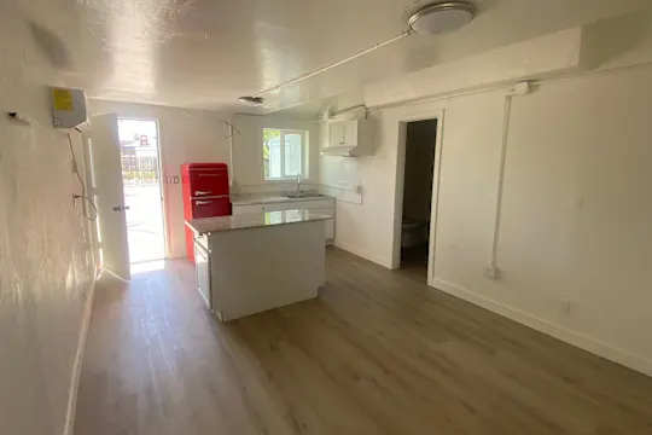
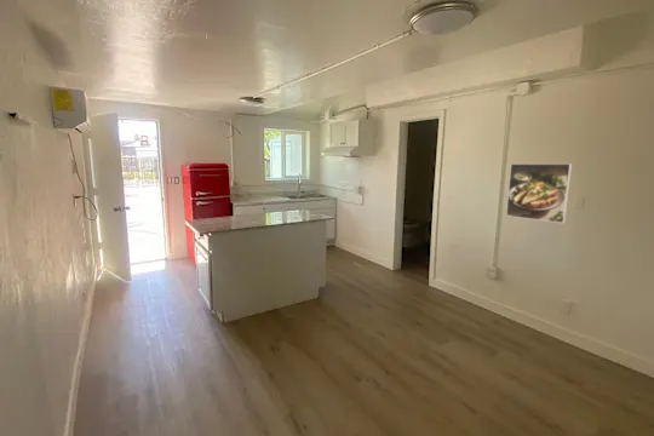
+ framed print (535, 191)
